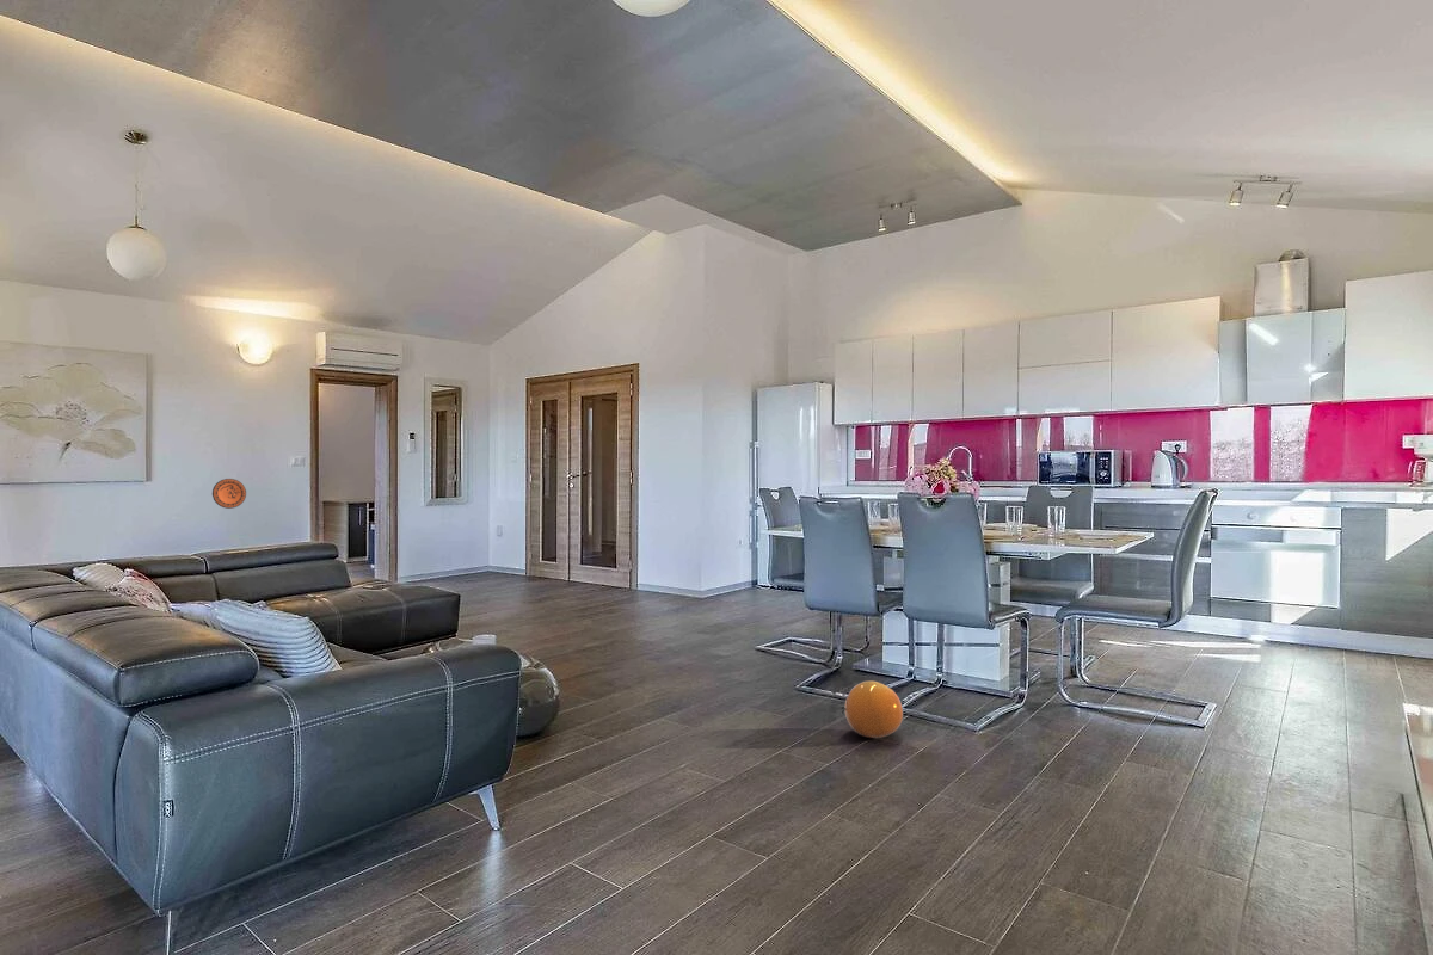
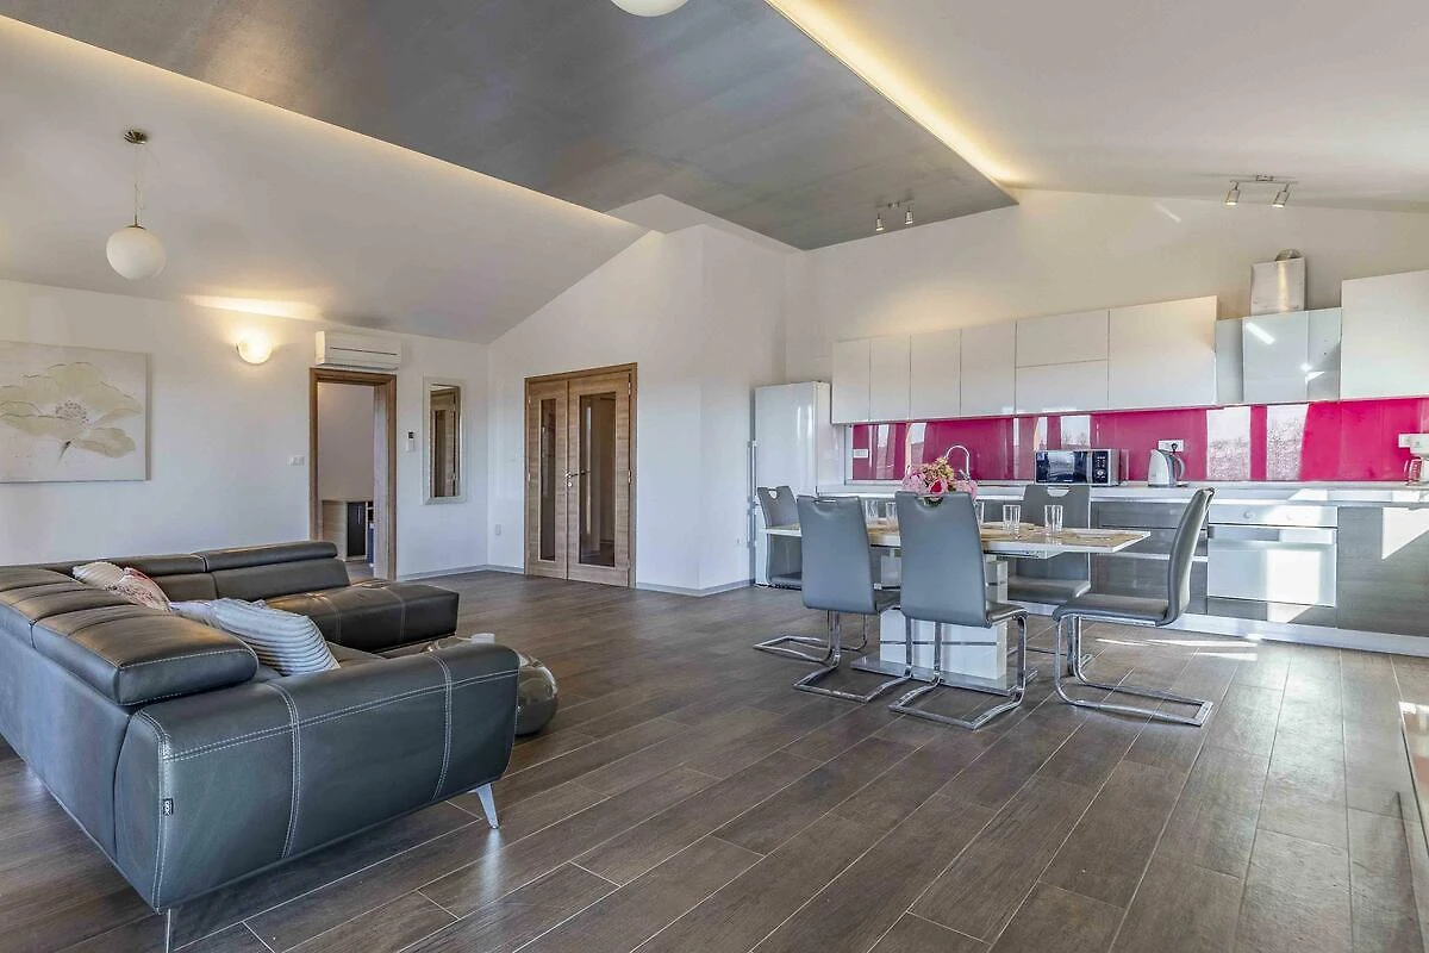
- decorative plate (229, 493)
- ball (871, 708)
